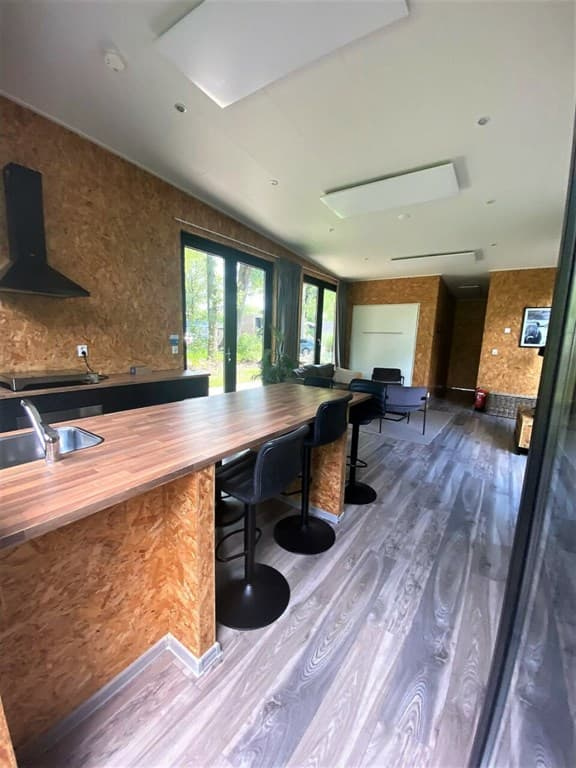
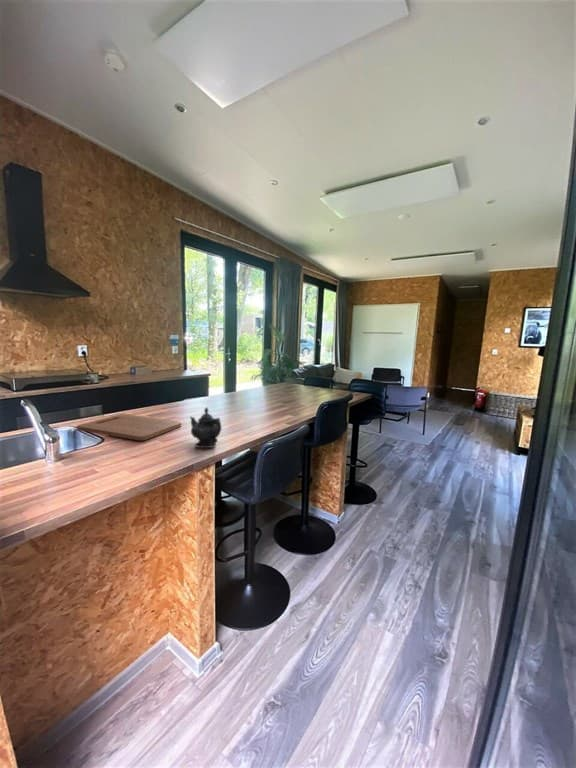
+ cutting board (131, 425)
+ teapot (204, 426)
